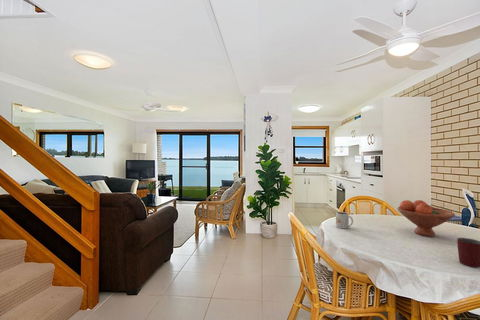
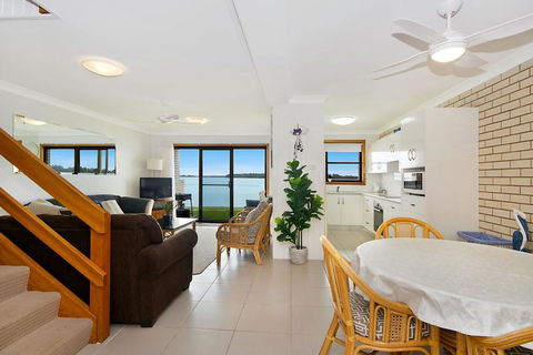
- mug (469, 251)
- mug (344, 220)
- fruit bowl (424, 217)
